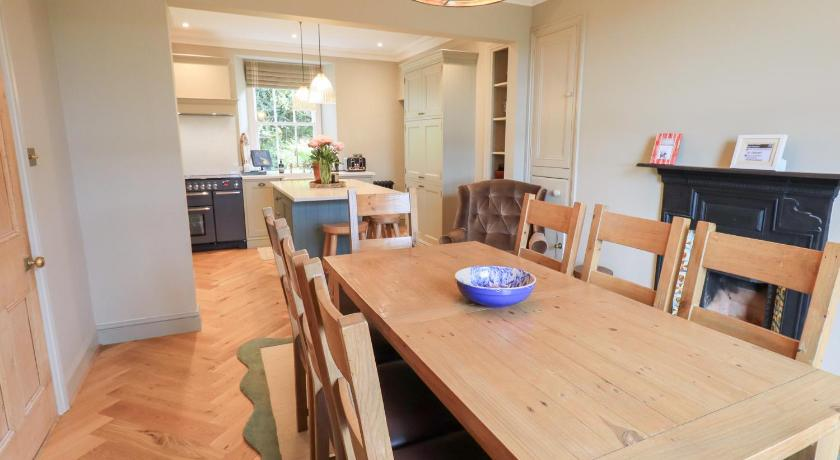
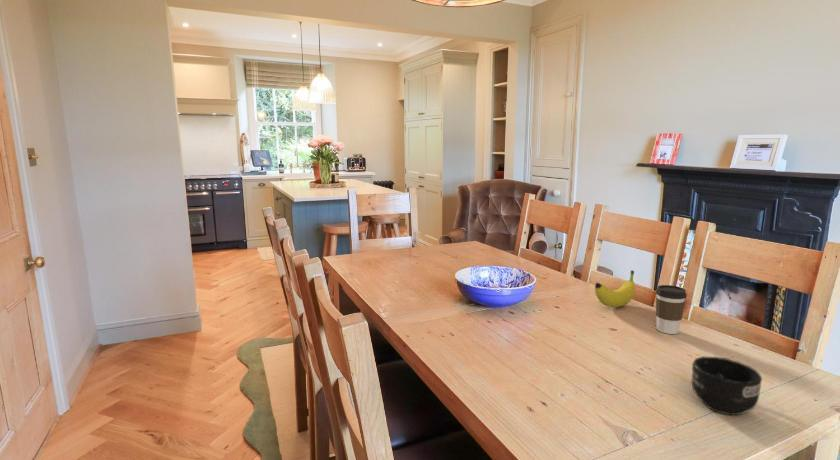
+ mug (726, 383)
+ fruit (617, 291)
+ coffee cup (669, 309)
